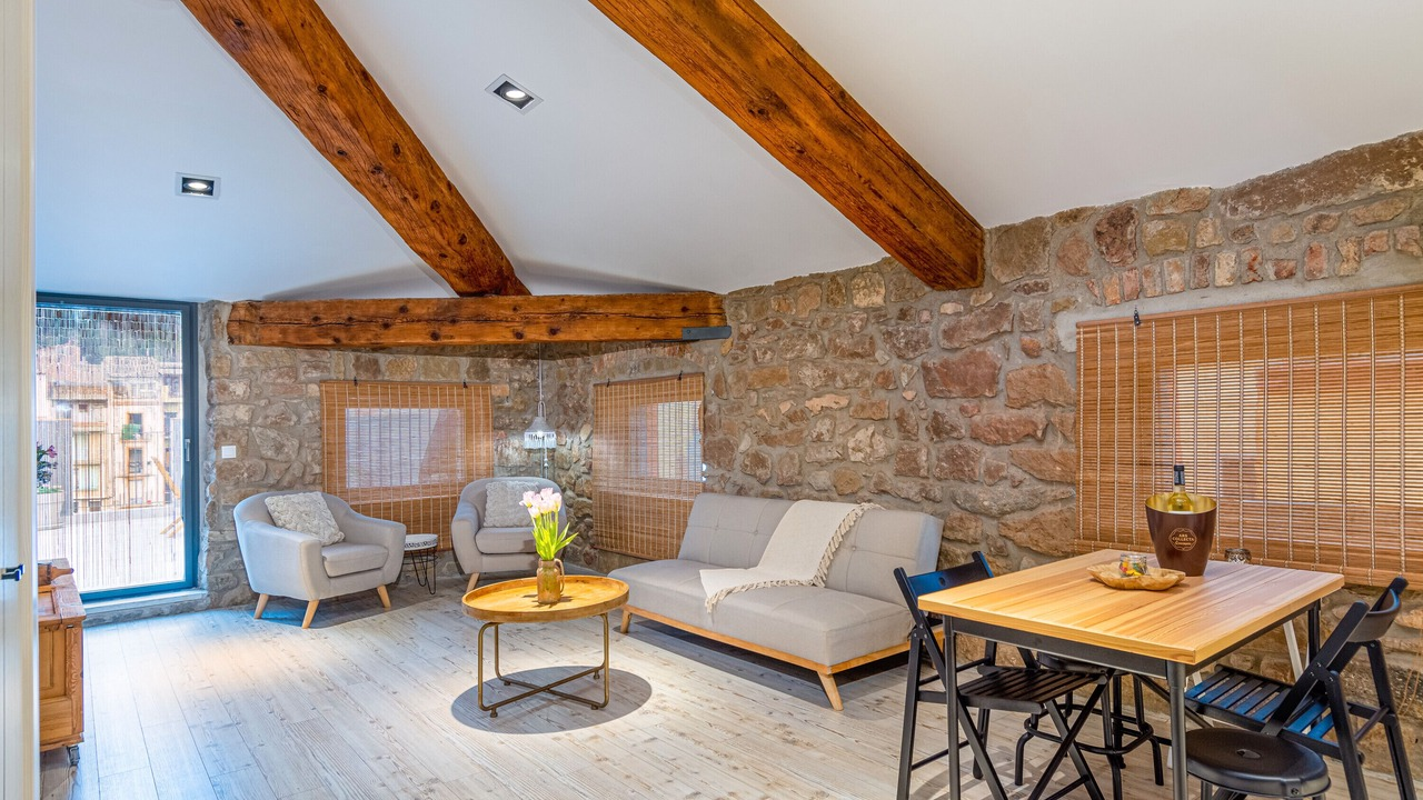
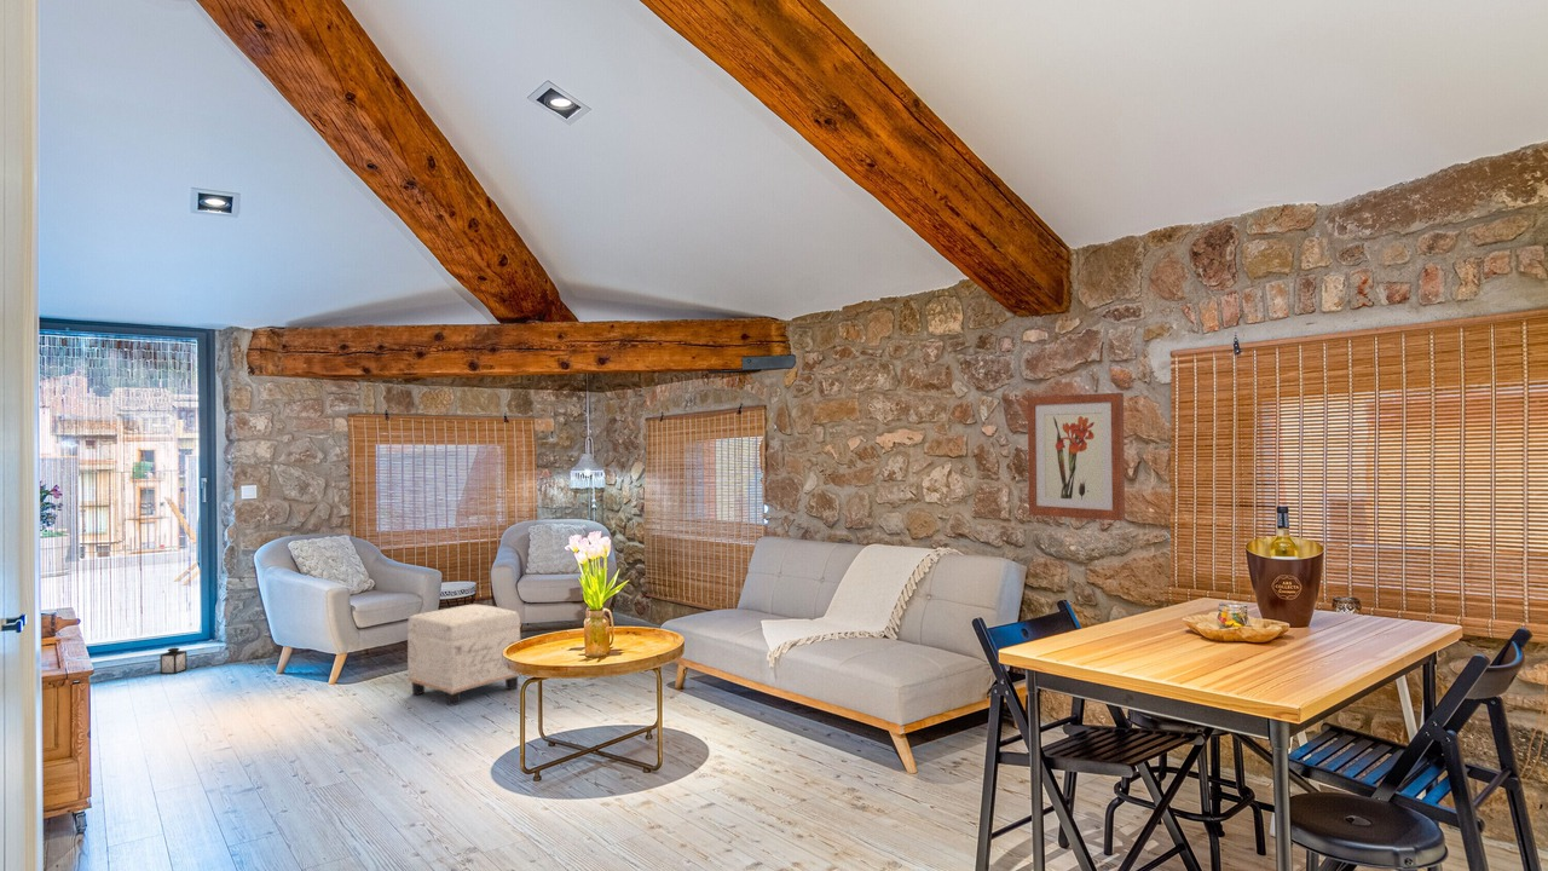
+ lantern (173, 651)
+ ottoman (464, 650)
+ wall art (1074, 456)
